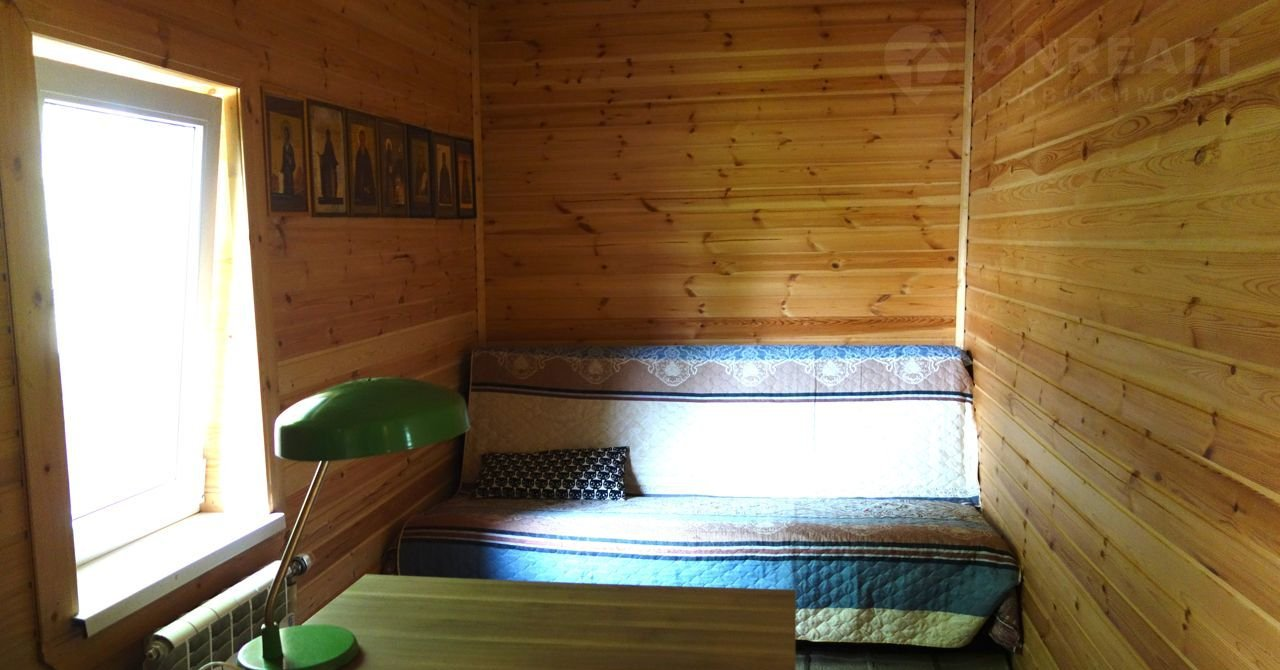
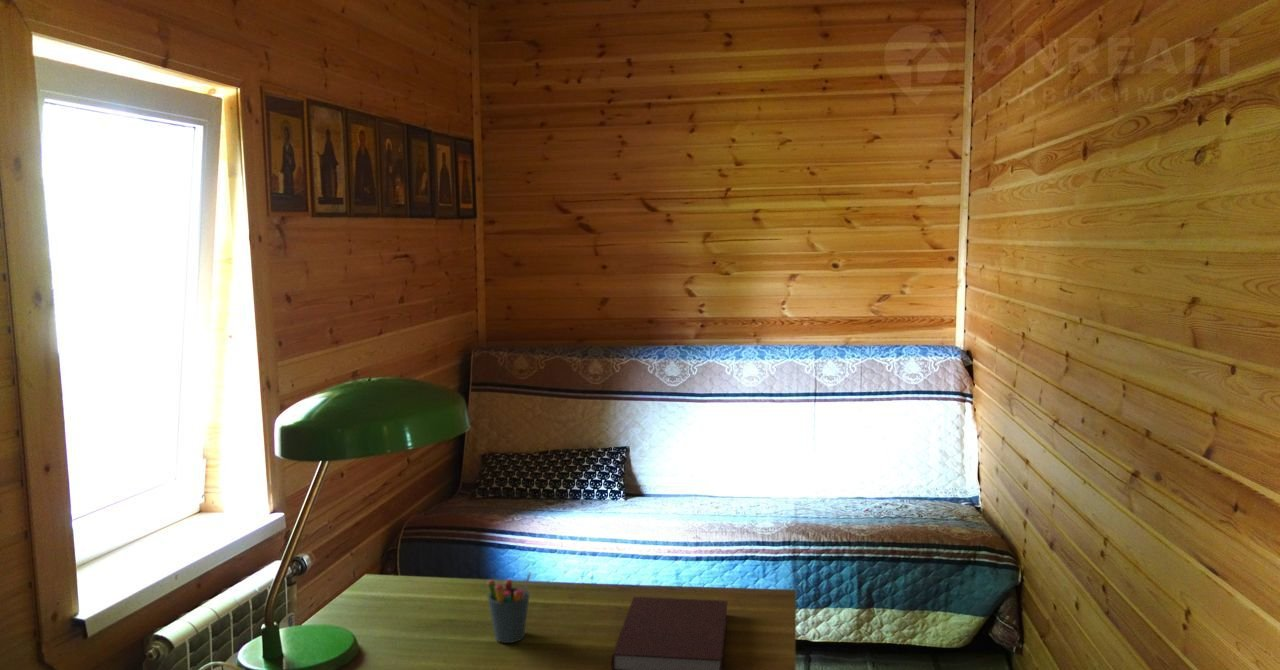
+ pen holder (508, 604)
+ notebook (673, 633)
